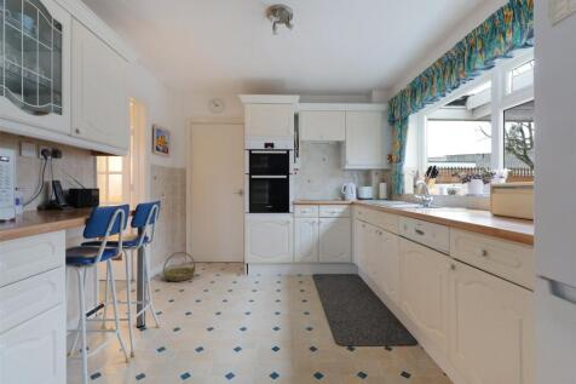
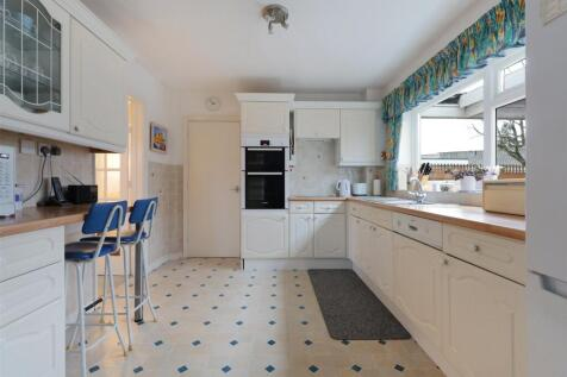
- basket (179, 268)
